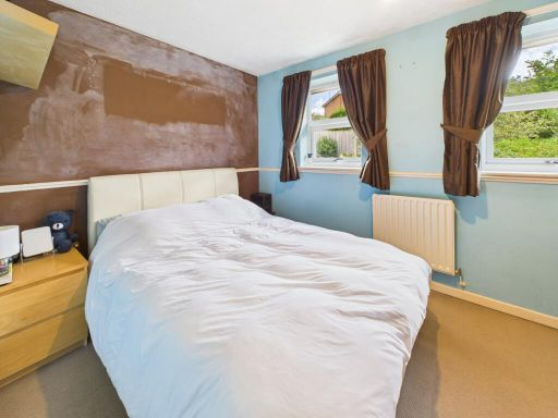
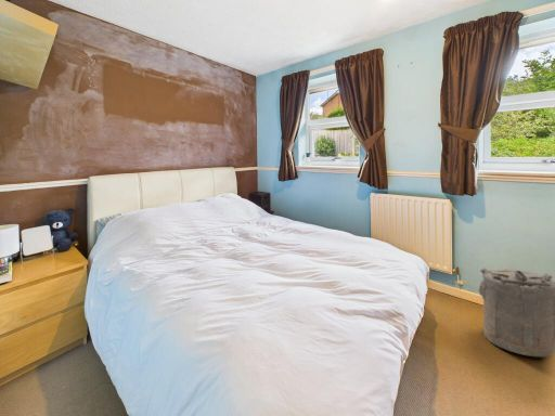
+ laundry hamper (514, 304)
